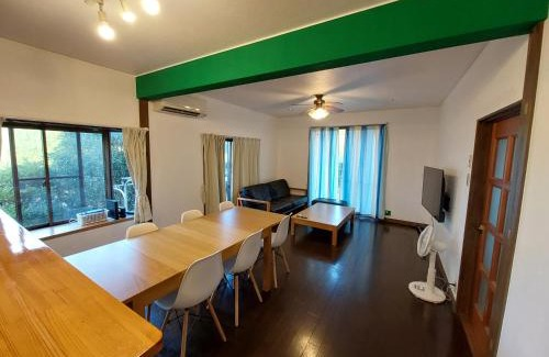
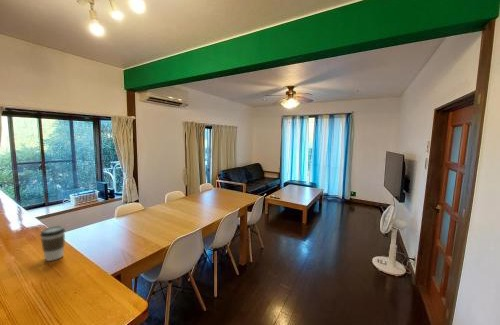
+ coffee cup (53, 243)
